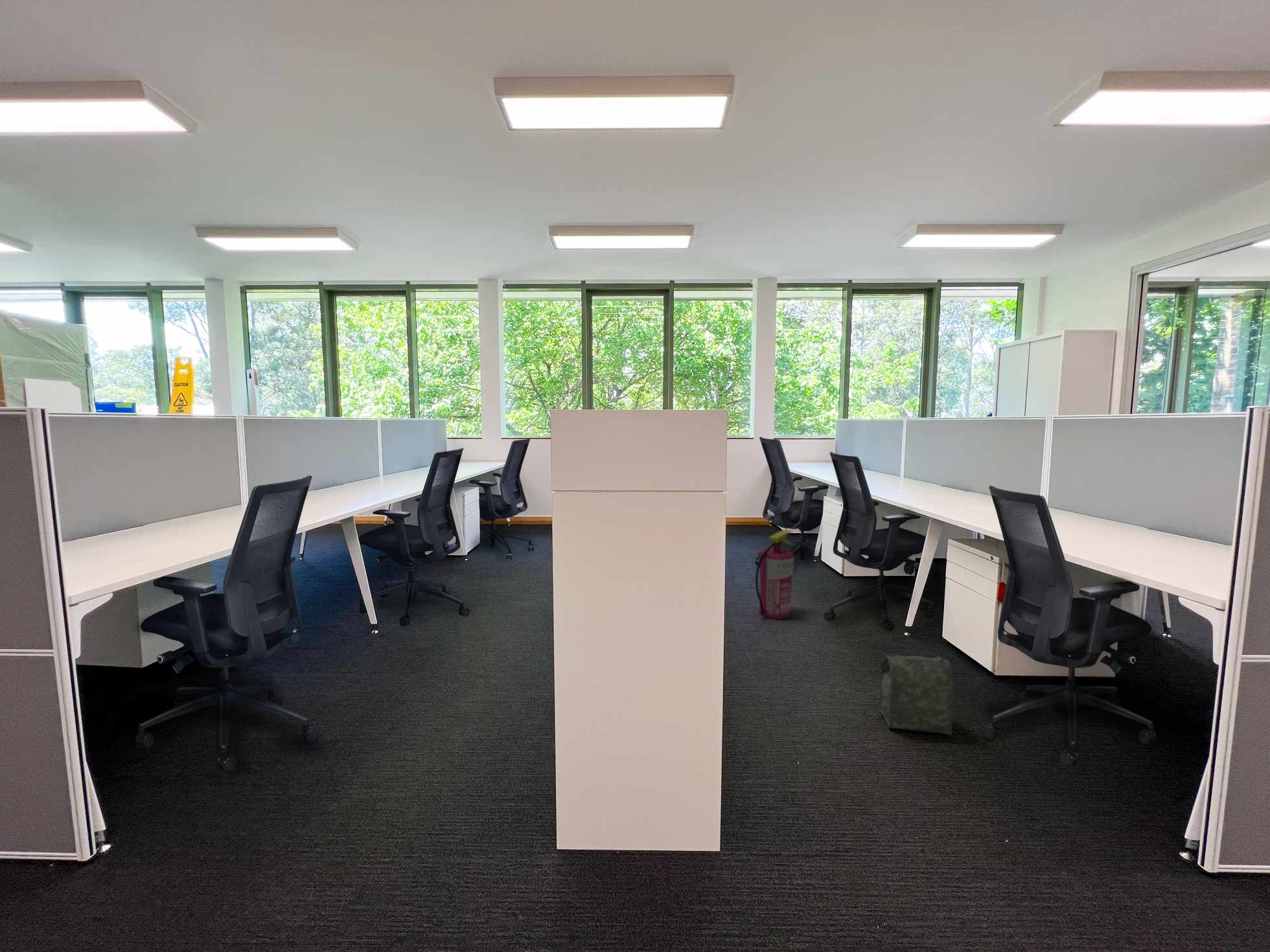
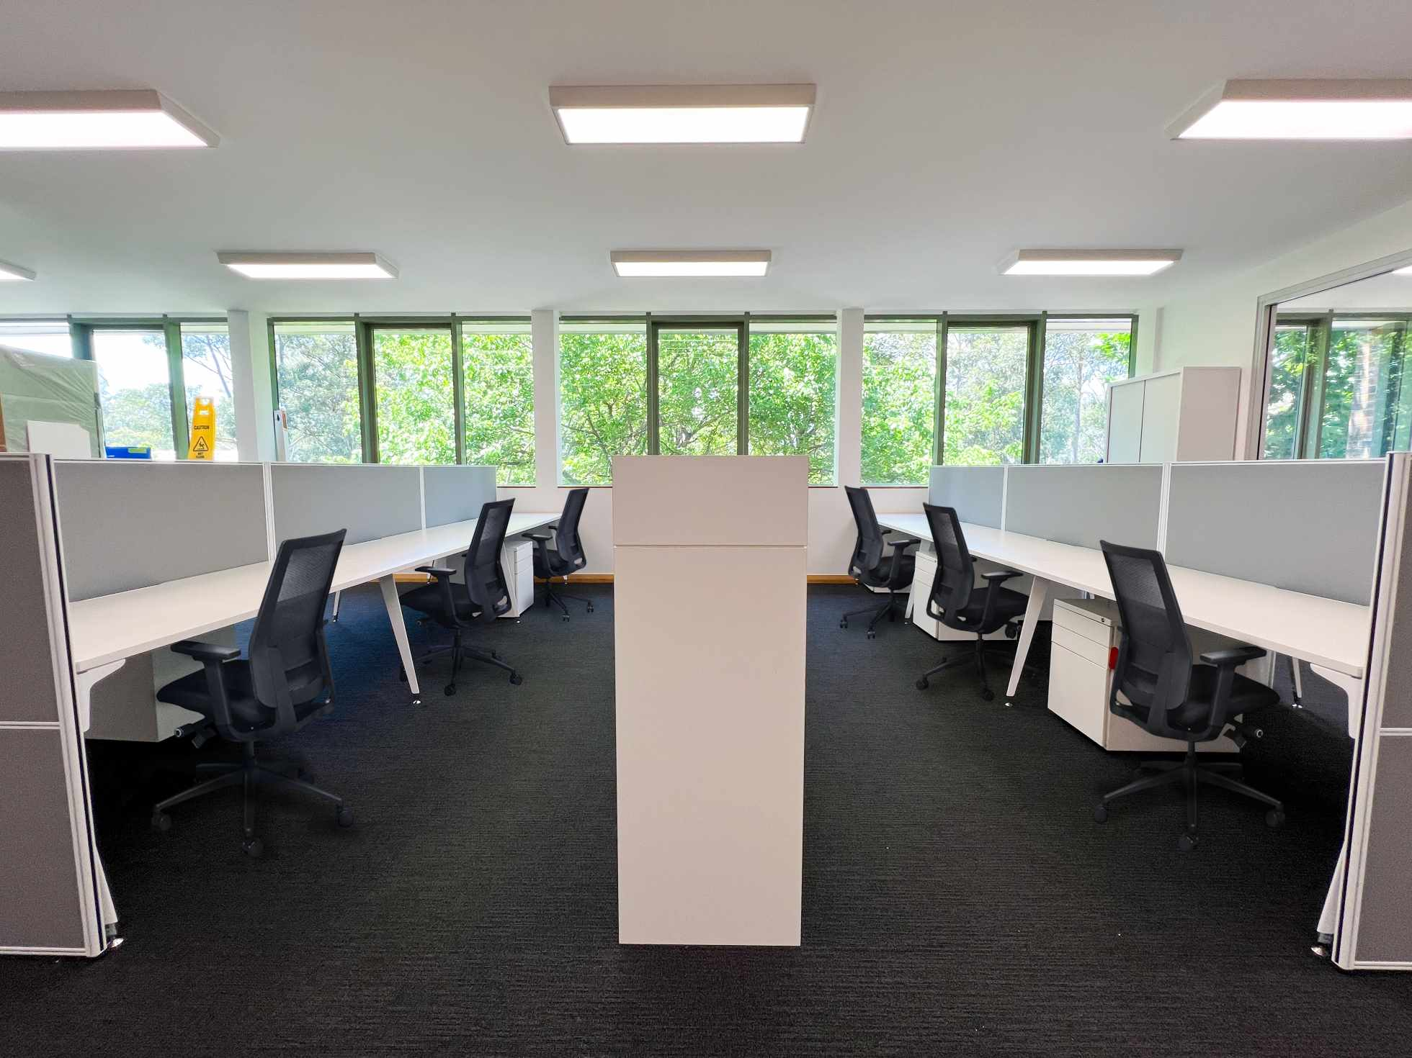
- fire extinguisher (774, 573)
- bag (914, 688)
